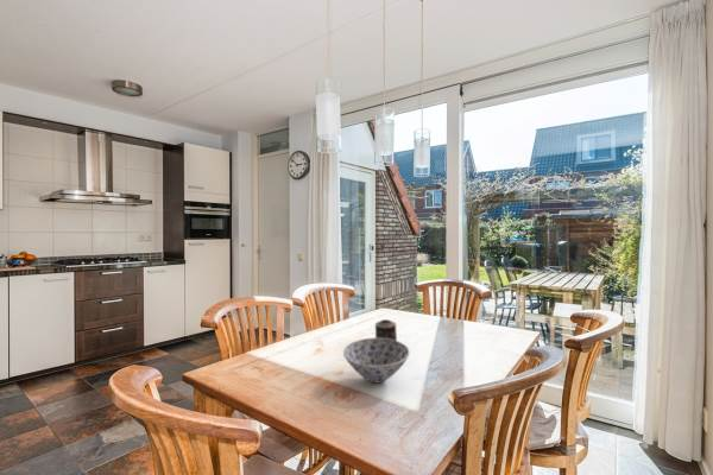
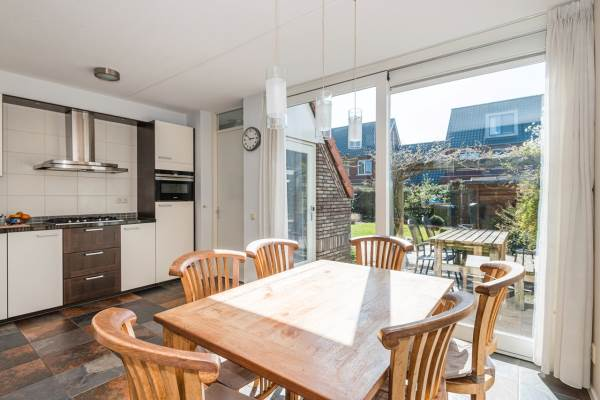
- candle (384, 332)
- bowl (376, 363)
